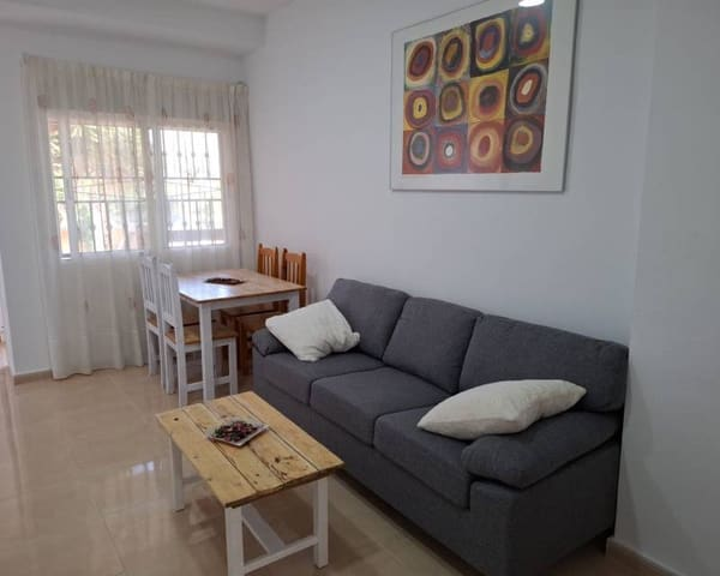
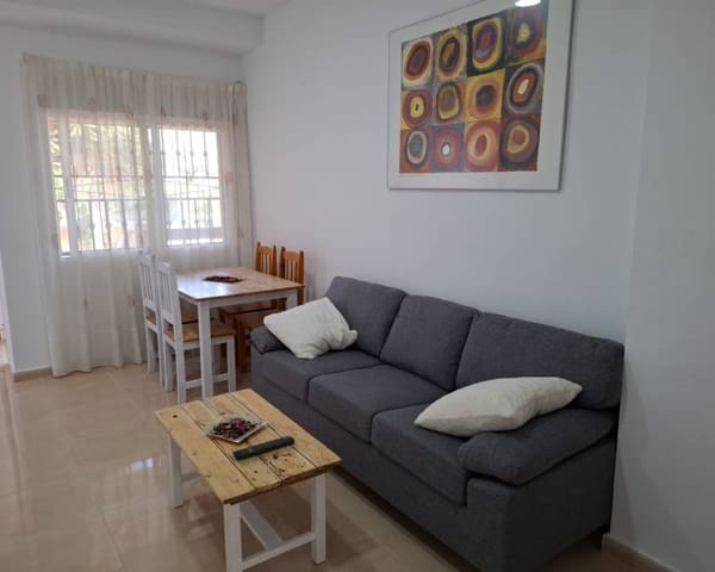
+ remote control (265, 447)
